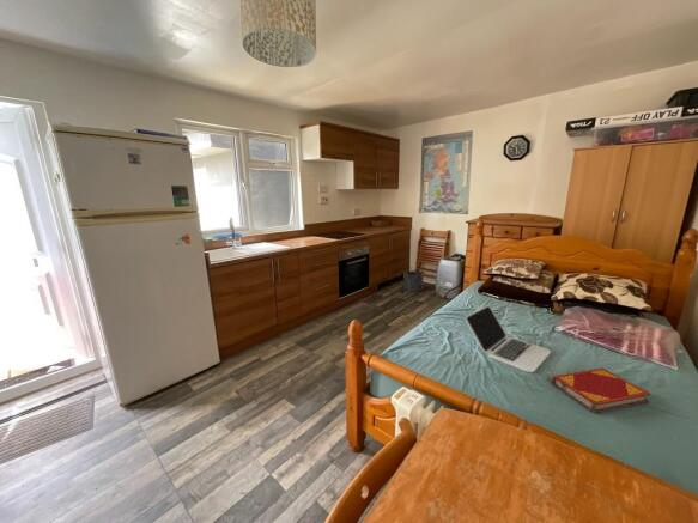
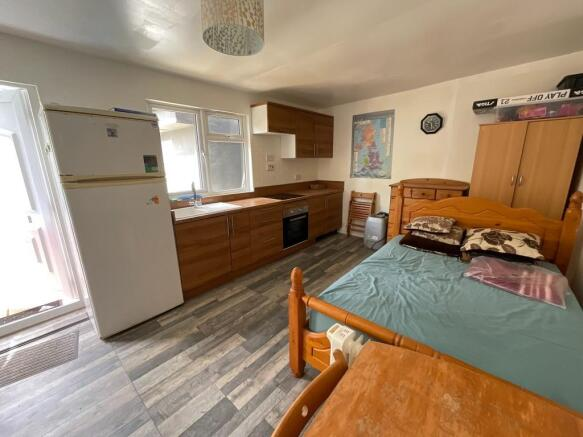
- hardback book (597, 388)
- laptop (505, 334)
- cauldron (413, 280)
